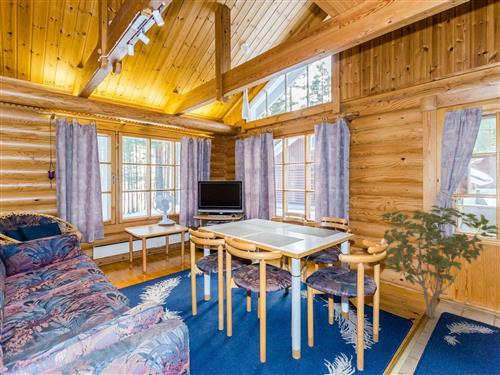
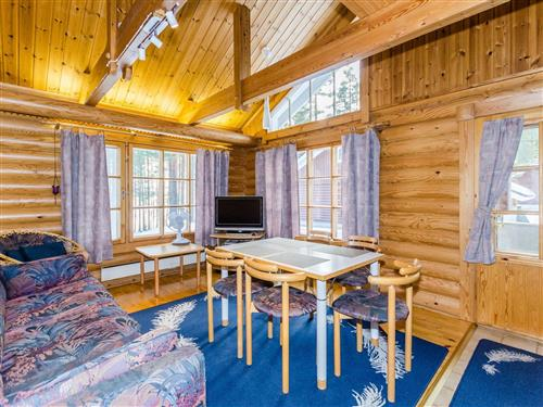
- shrub (432, 261)
